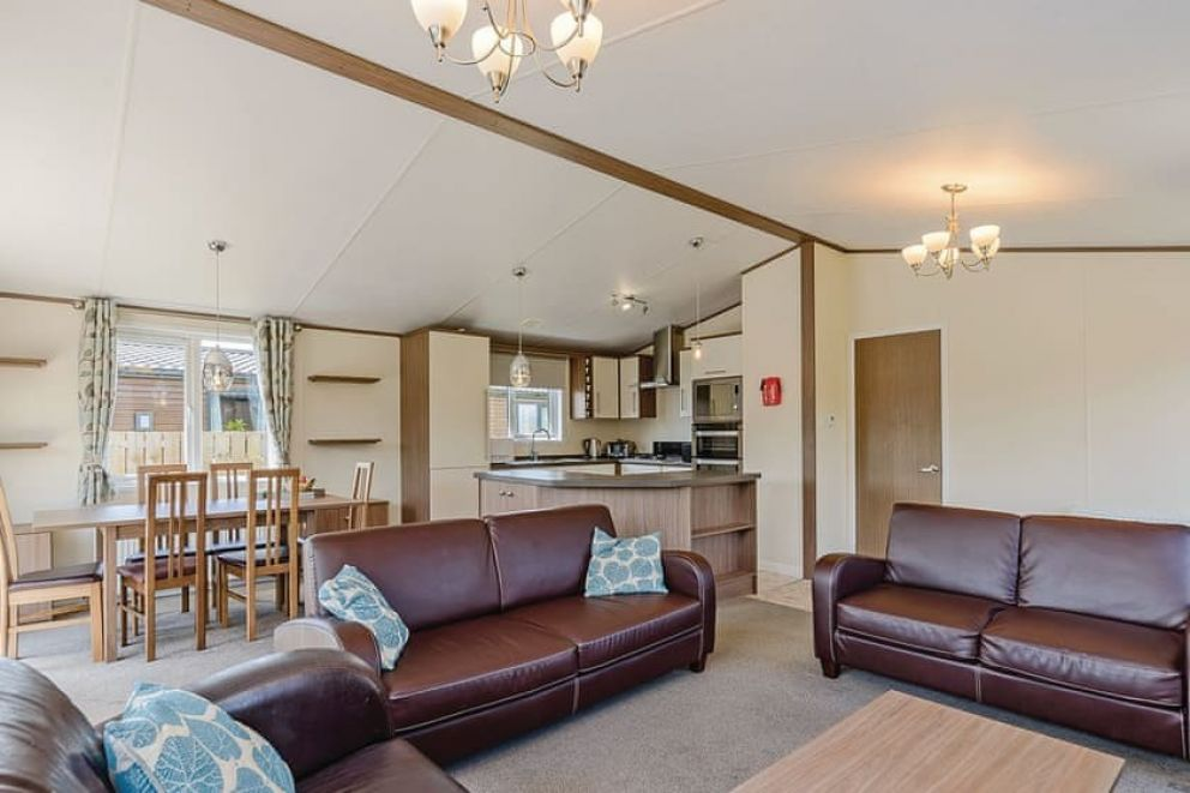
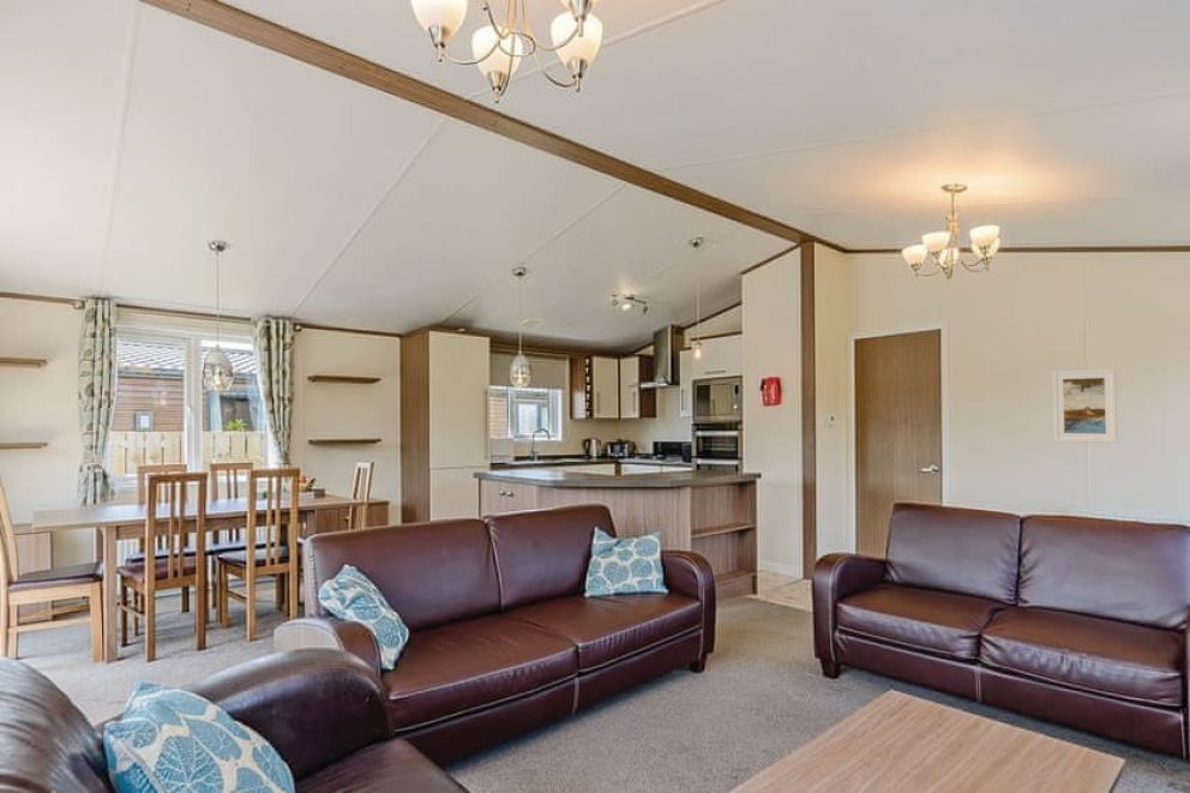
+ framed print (1083, 405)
